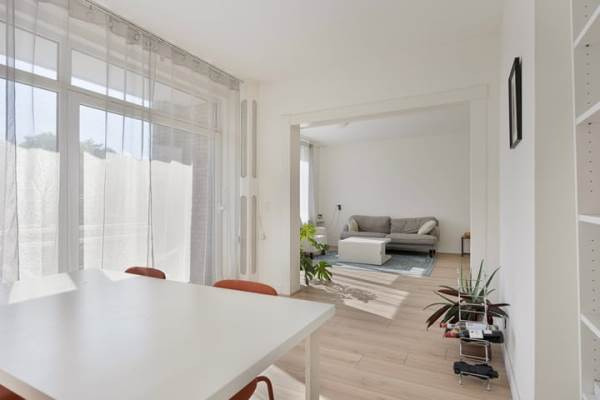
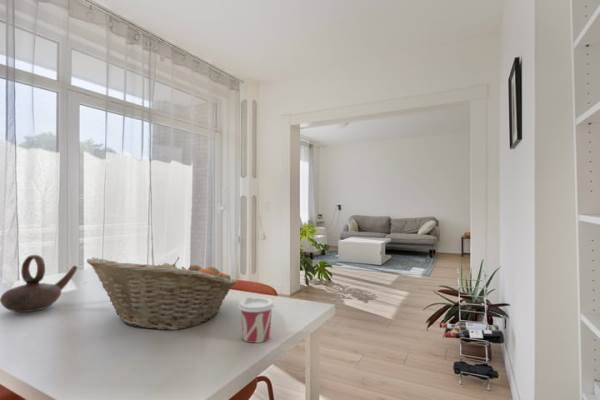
+ cup (256, 319)
+ fruit basket (164, 283)
+ teapot (41, 279)
